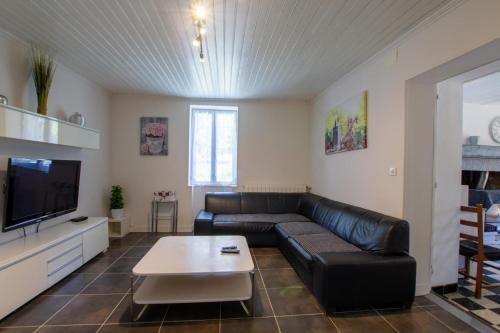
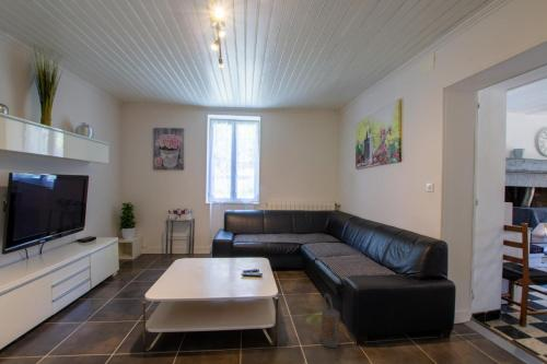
+ watering can (330, 320)
